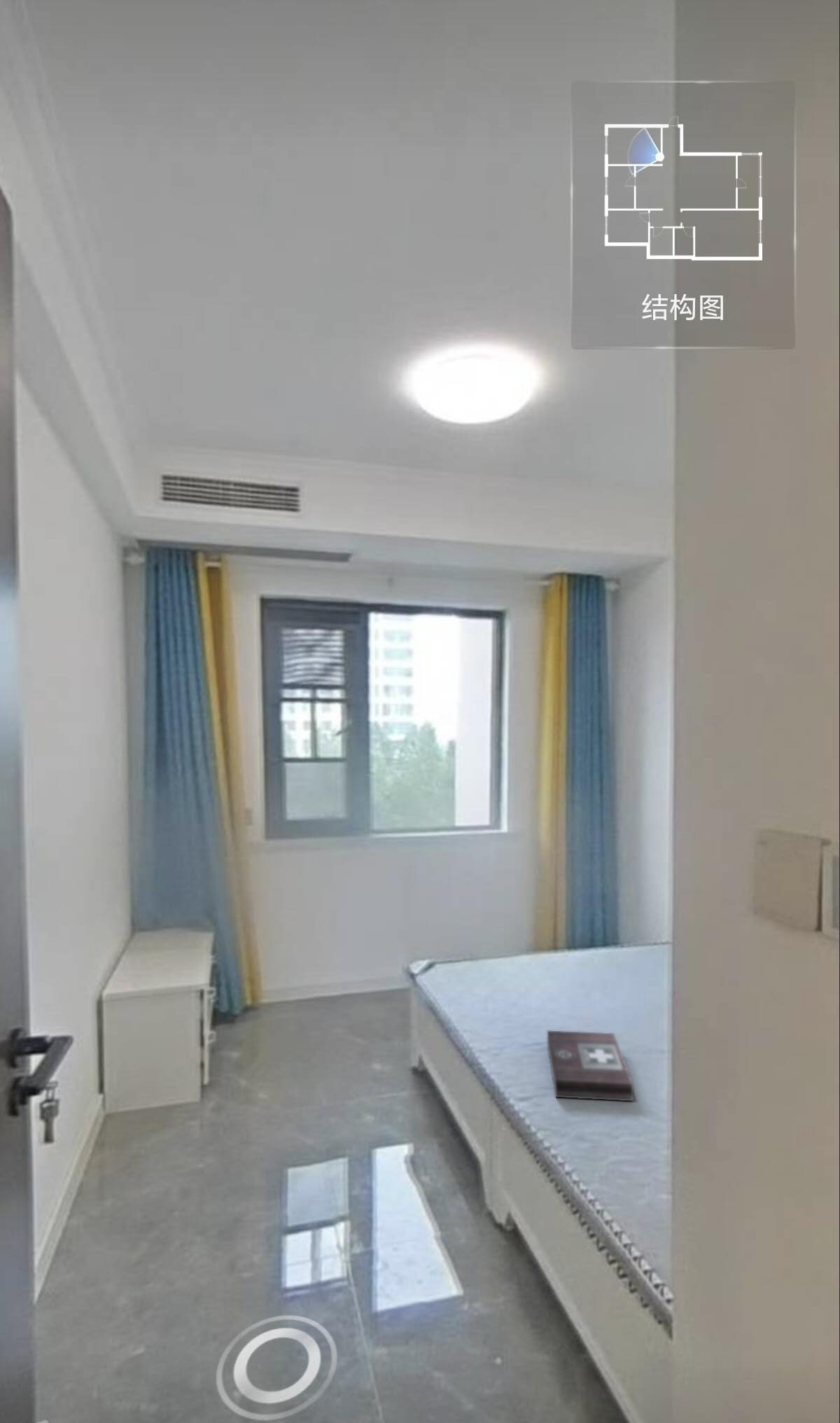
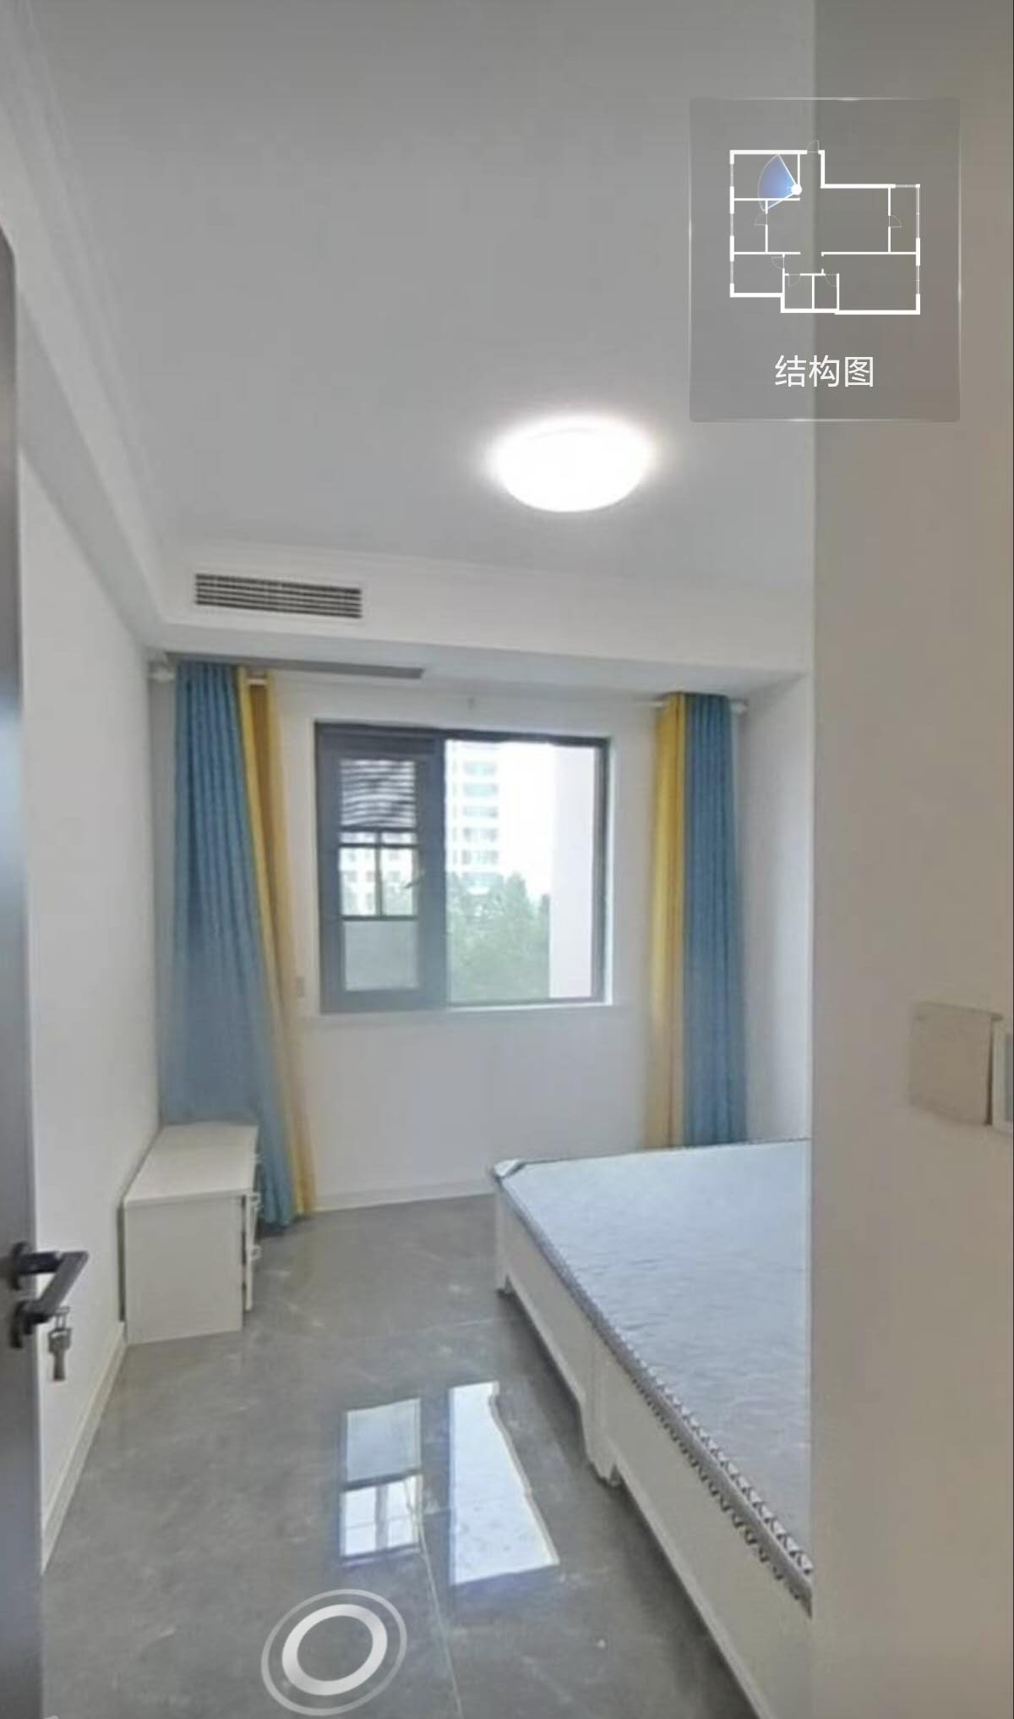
- first aid kit (587, 1063)
